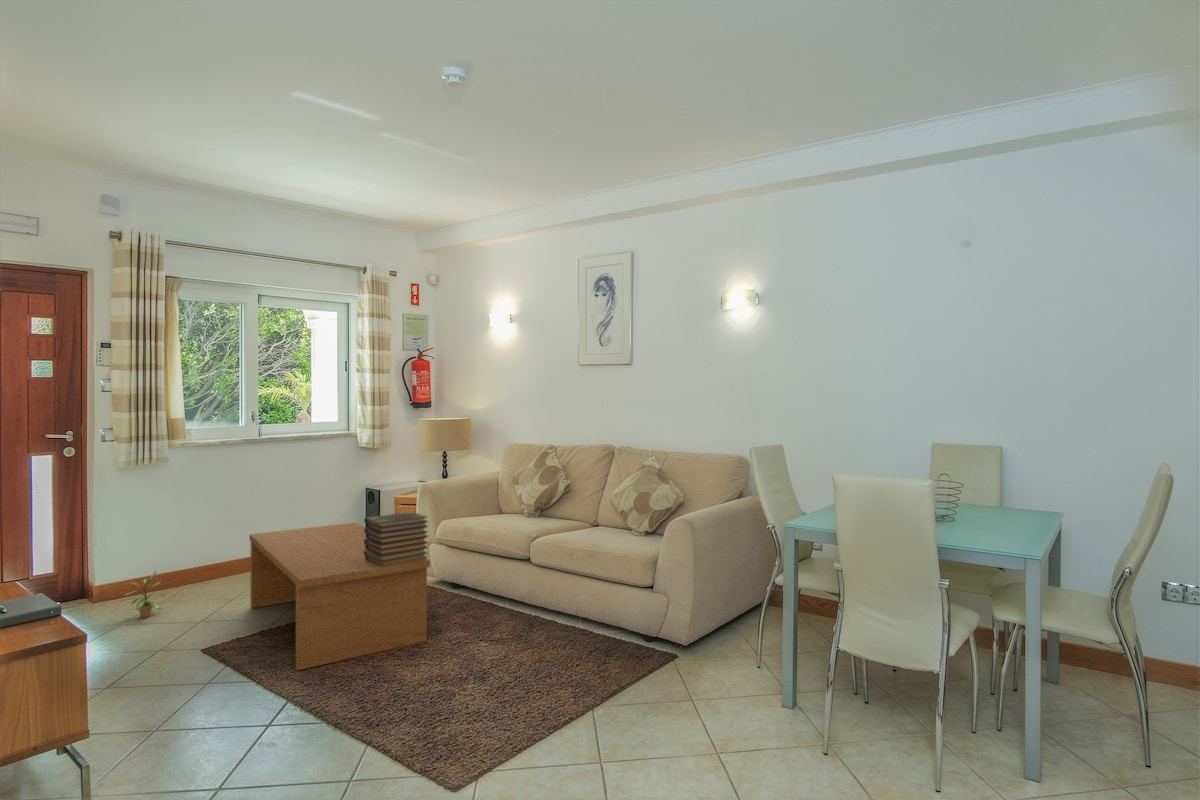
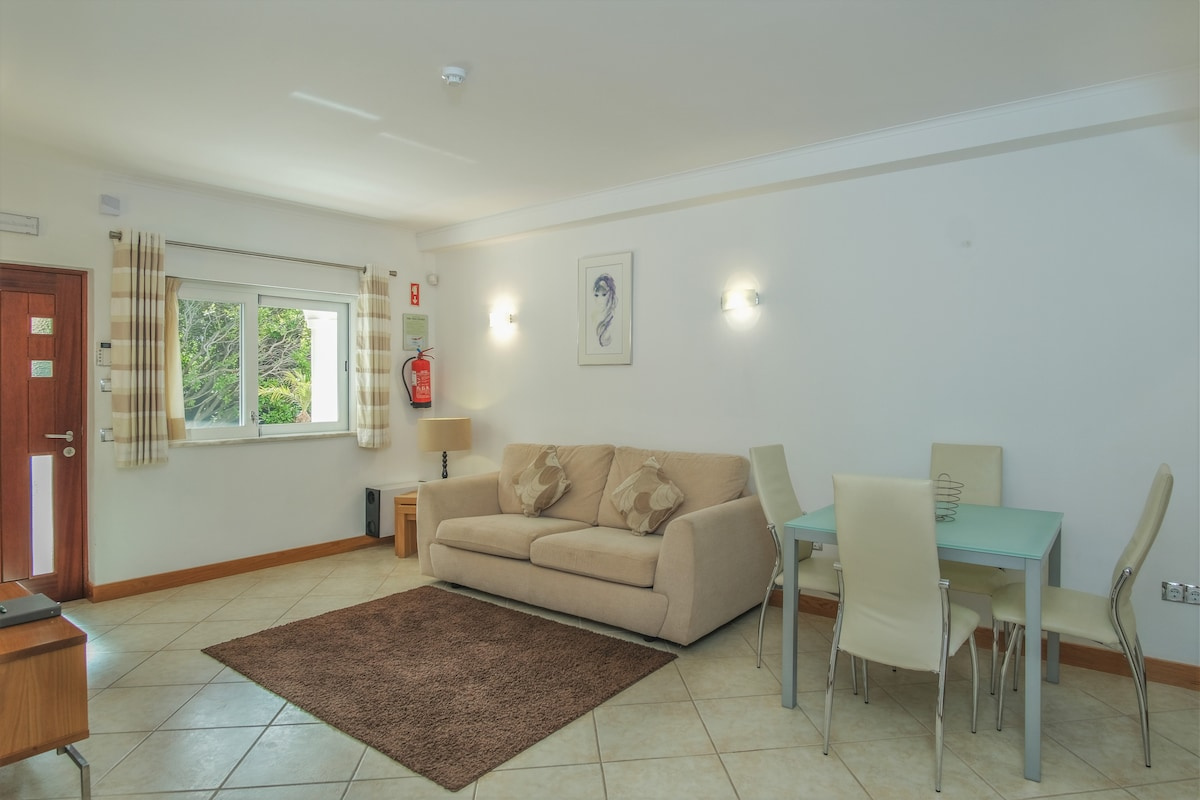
- potted plant (149, 595)
- book stack (396, 537)
- coffee table (332, 584)
